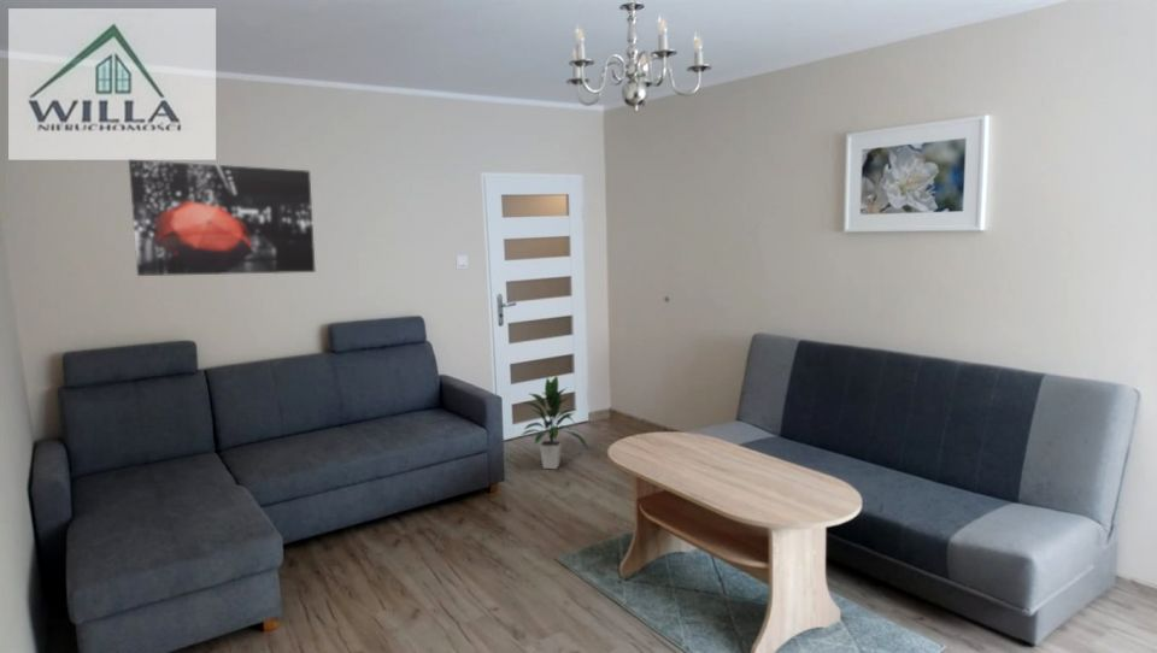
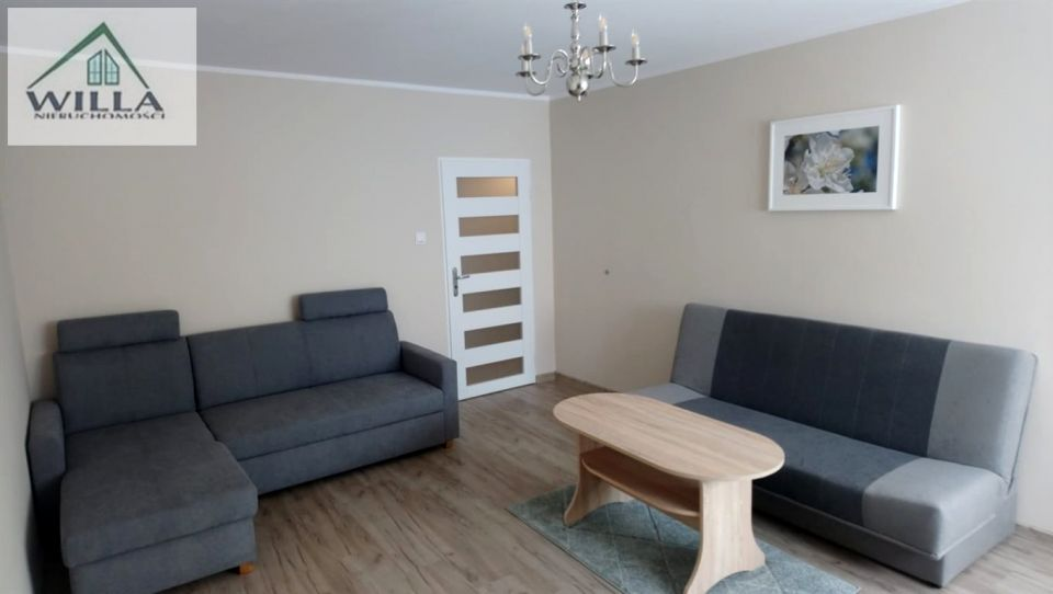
- wall art (228, 219)
- indoor plant (552, 423)
